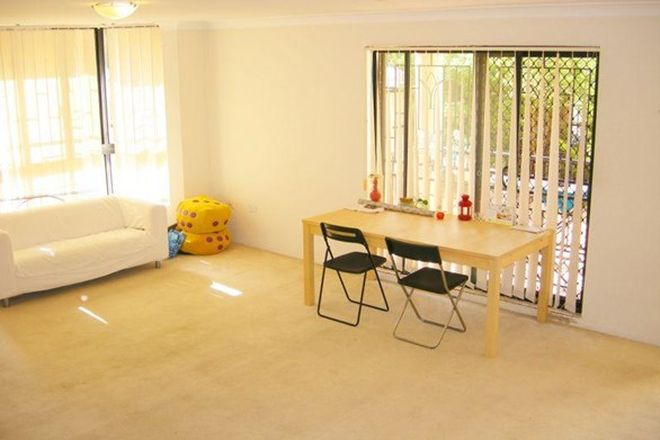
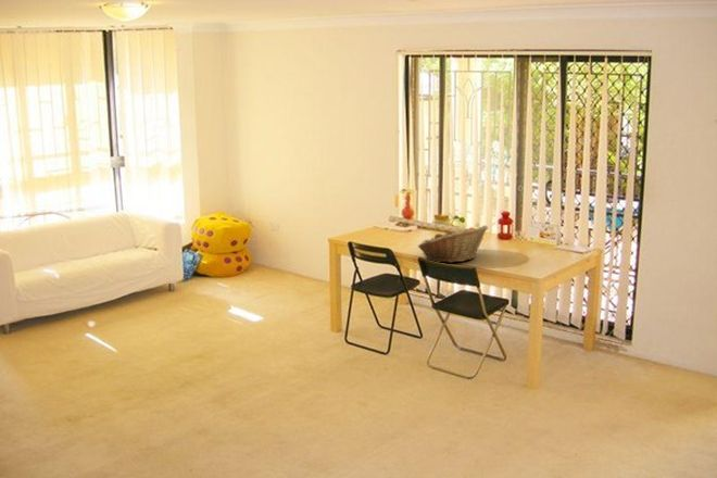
+ fruit basket (453, 241)
